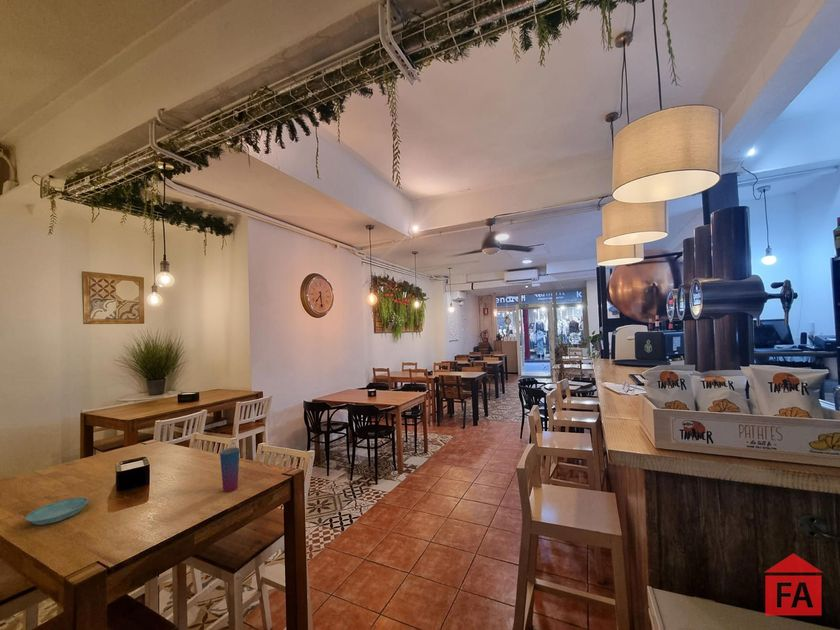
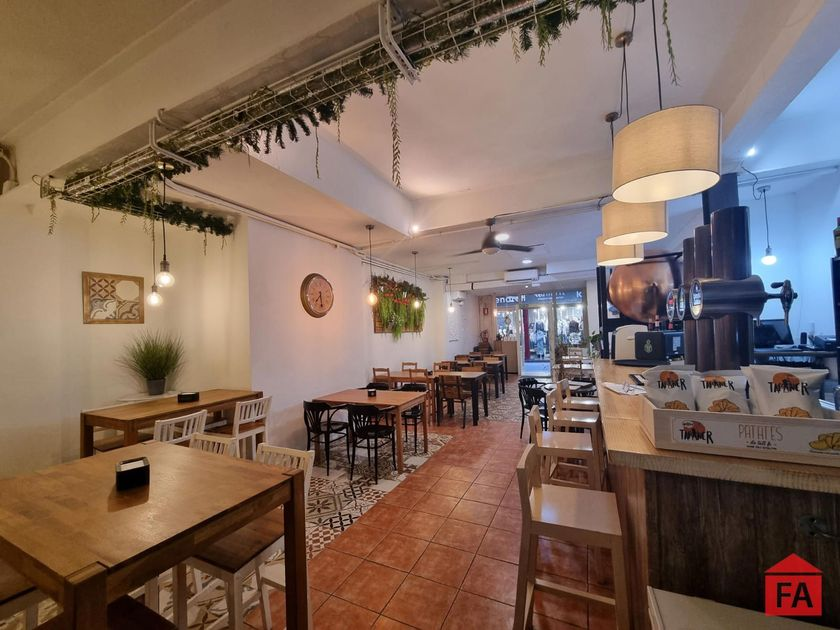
- saucer (58, 512)
- cup (230, 469)
